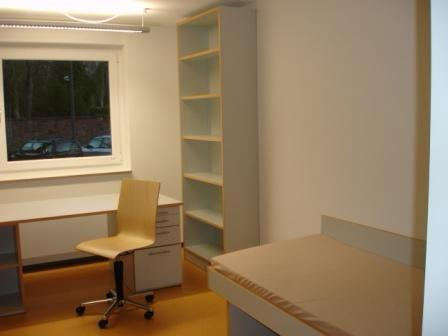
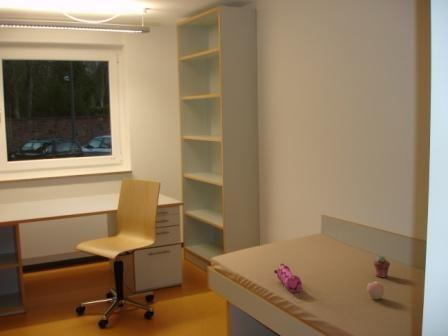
+ potted succulent (381, 265)
+ apple (375, 289)
+ pencil case (288, 277)
